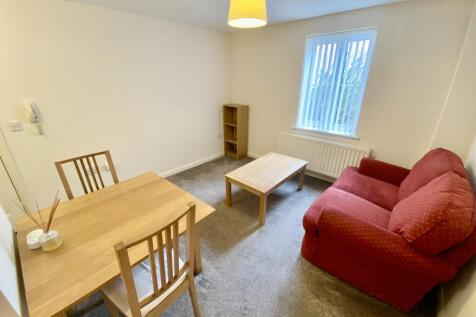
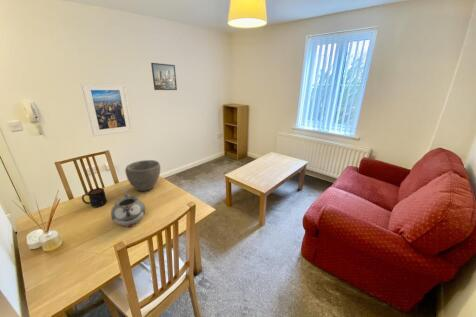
+ mug (93, 197)
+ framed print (109, 109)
+ teapot (128, 208)
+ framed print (164, 77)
+ bowl (144, 176)
